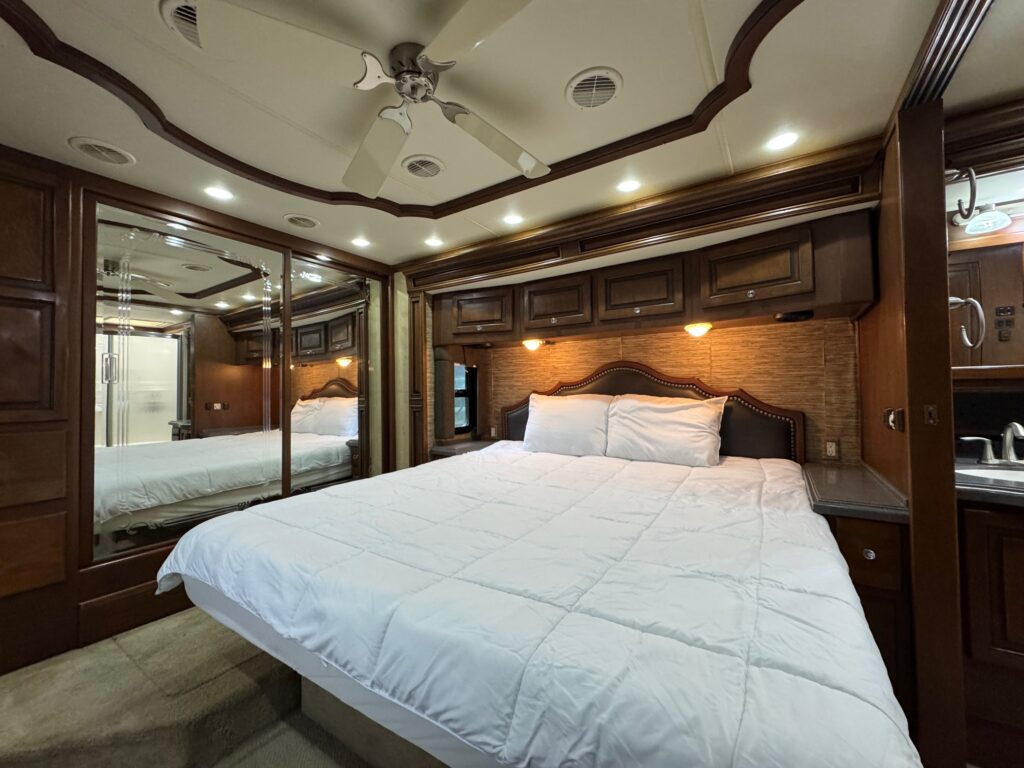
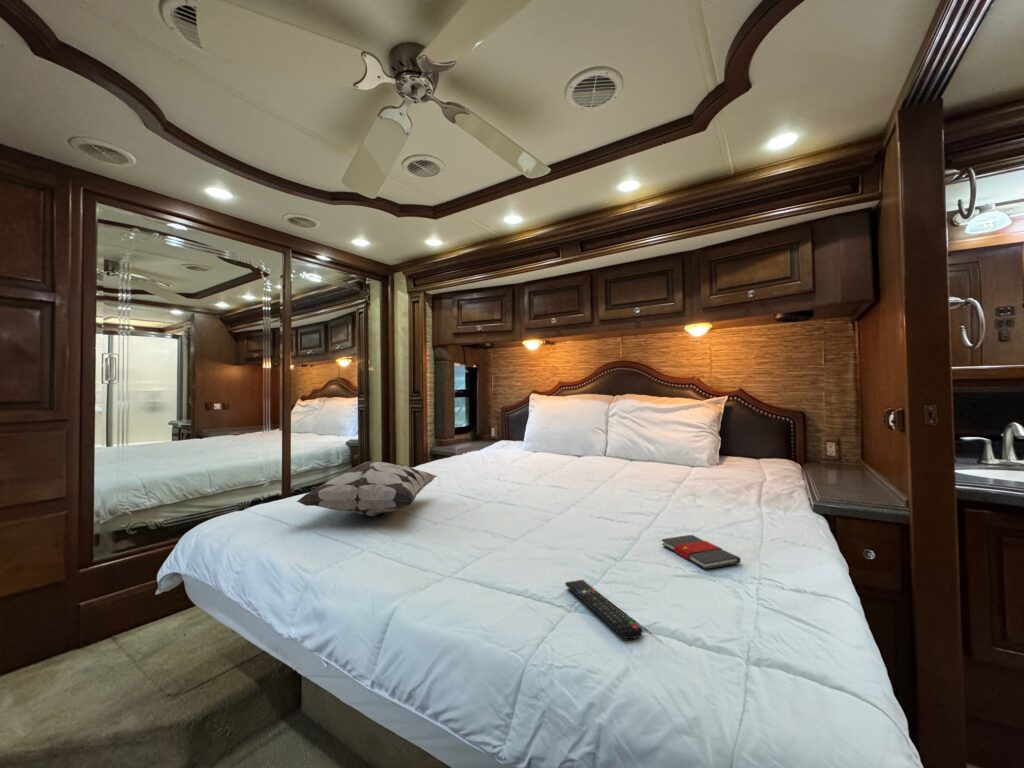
+ book (698, 549)
+ decorative pillow (374, 486)
+ remote control (600, 606)
